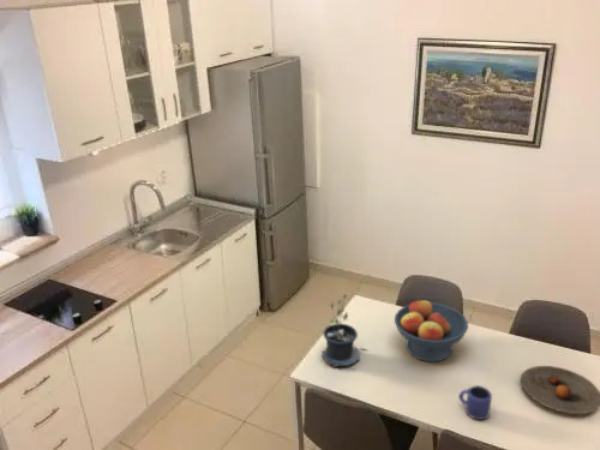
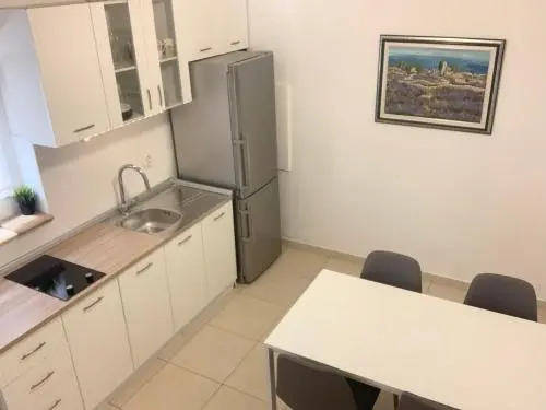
- potted plant (342, 328)
- plate (560, 385)
- fruit bowl (430, 329)
- mug (474, 401)
